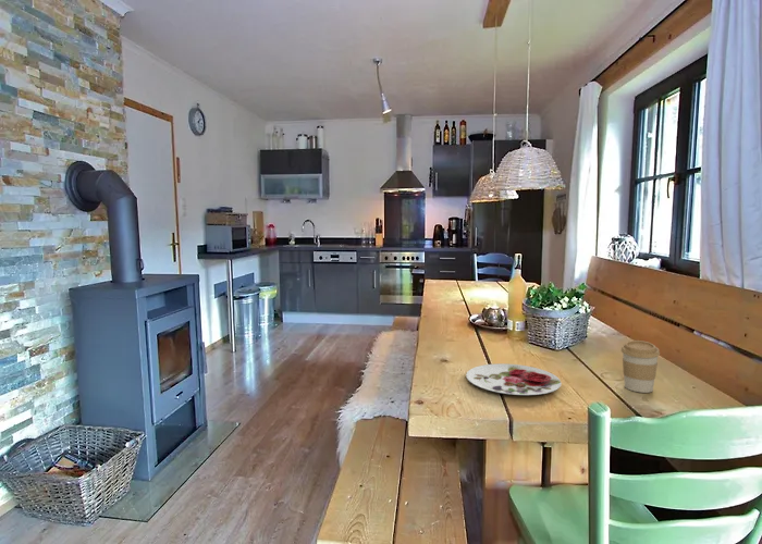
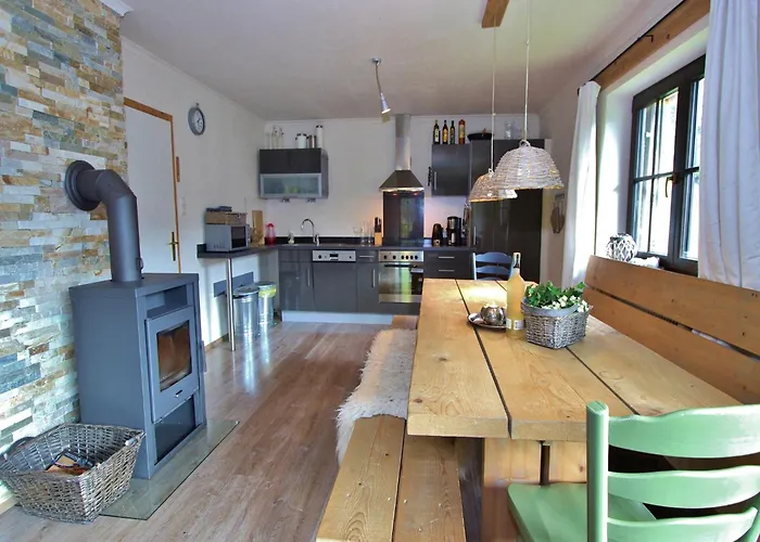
- coffee cup (639, 366)
- plate (512, 376)
